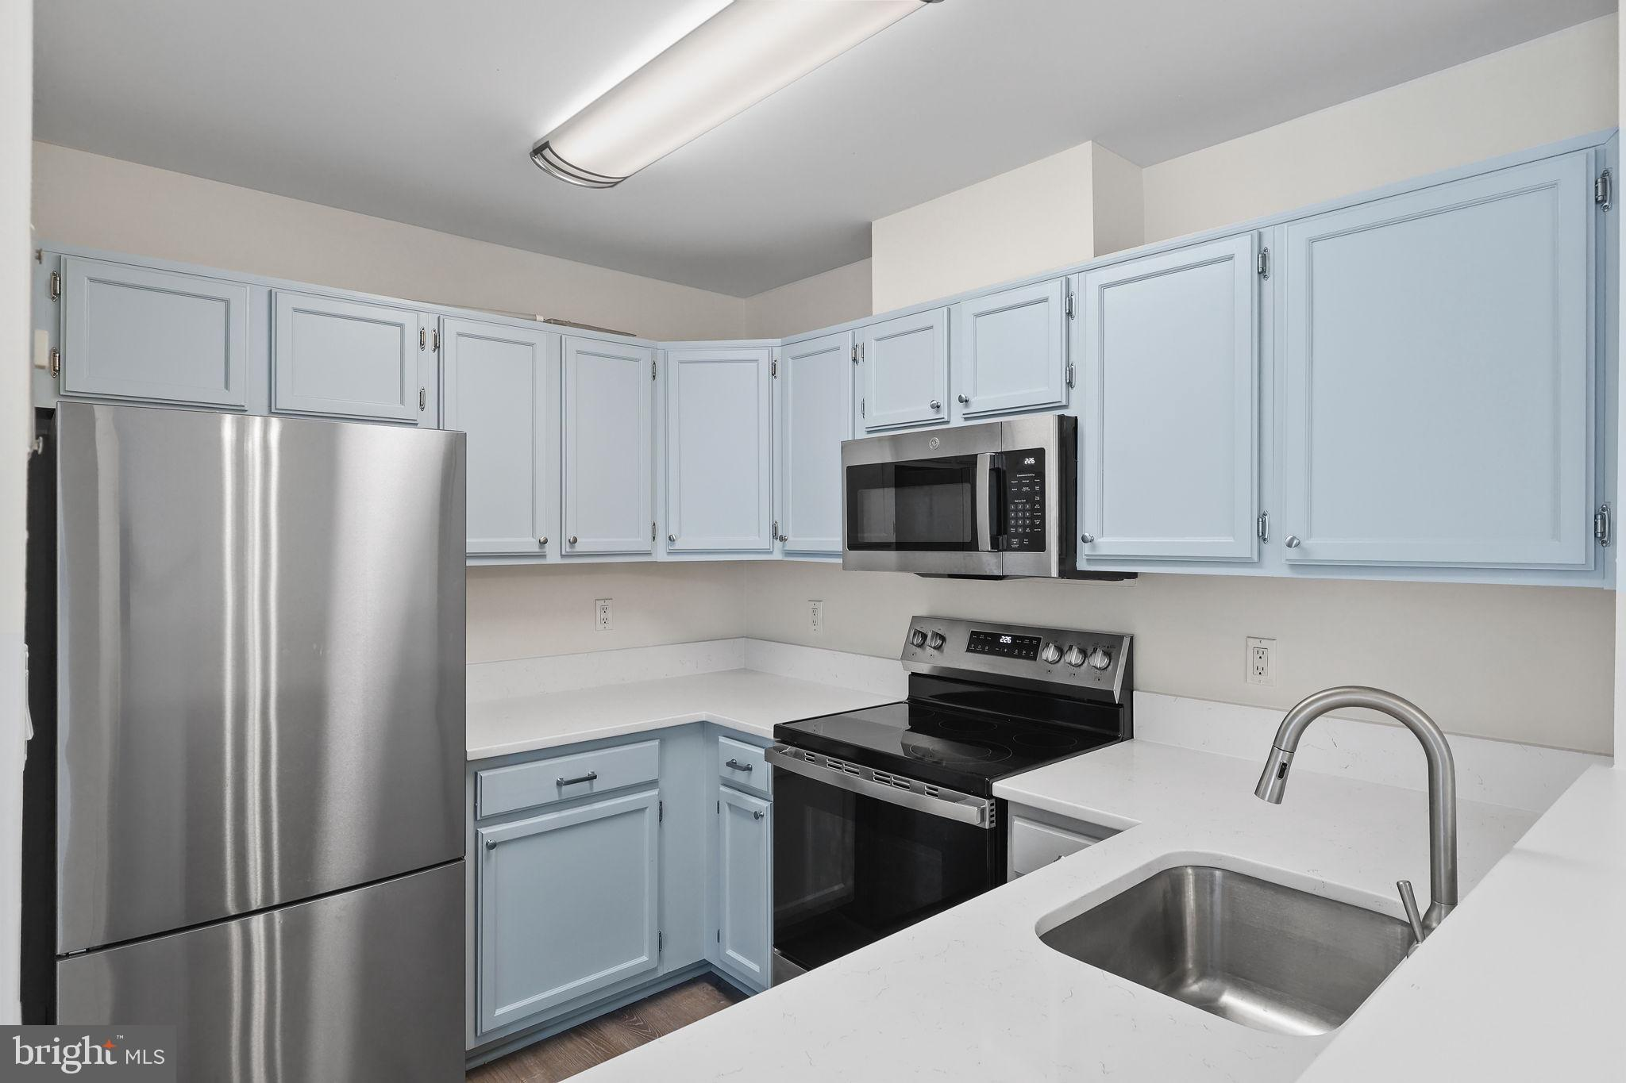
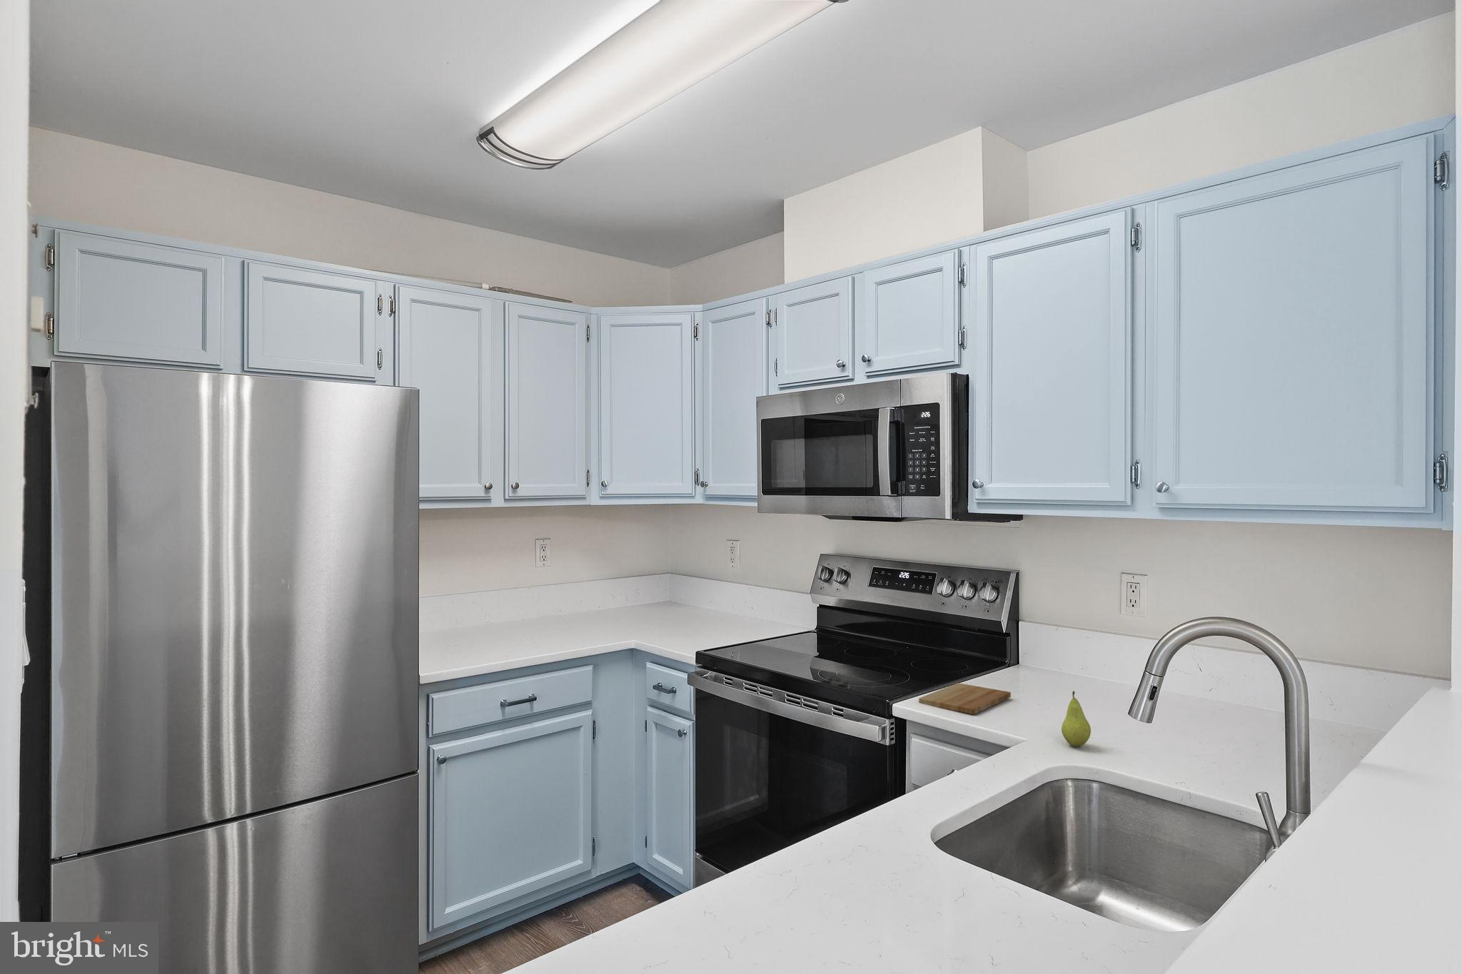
+ fruit (1076, 717)
+ cutting board (965, 697)
